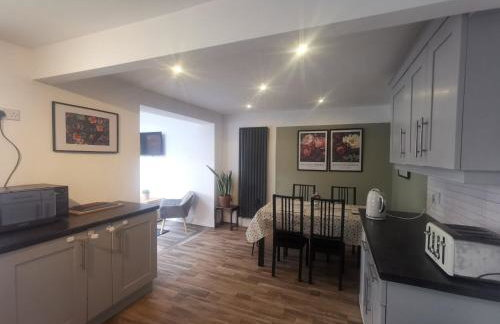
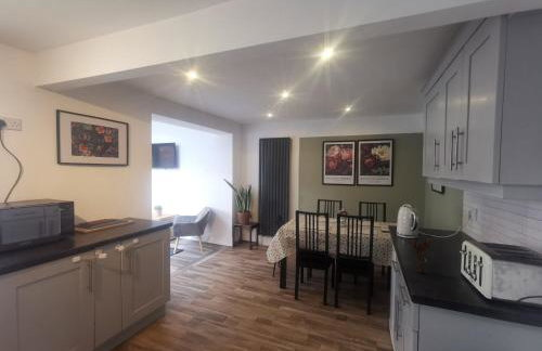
+ utensil holder (421, 255)
